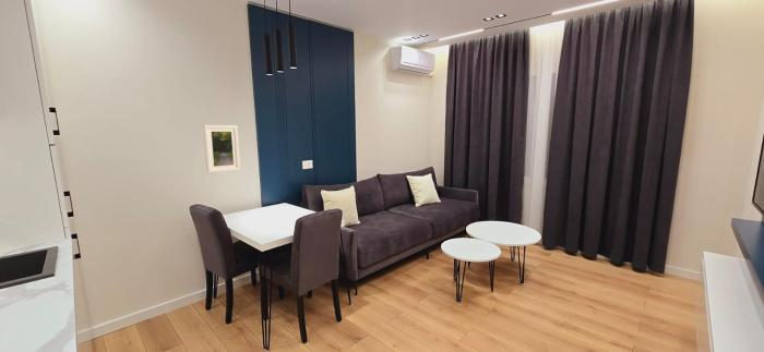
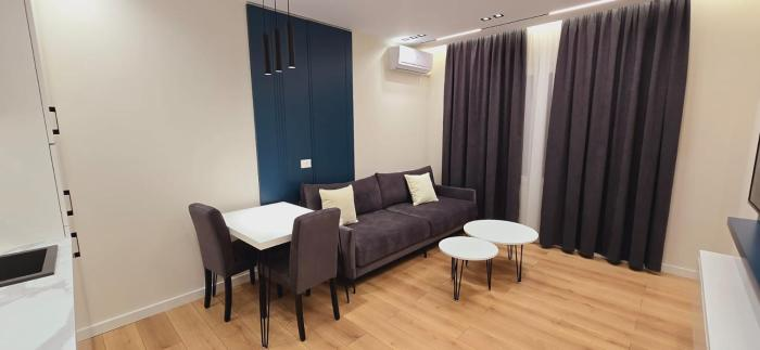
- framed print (222, 148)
